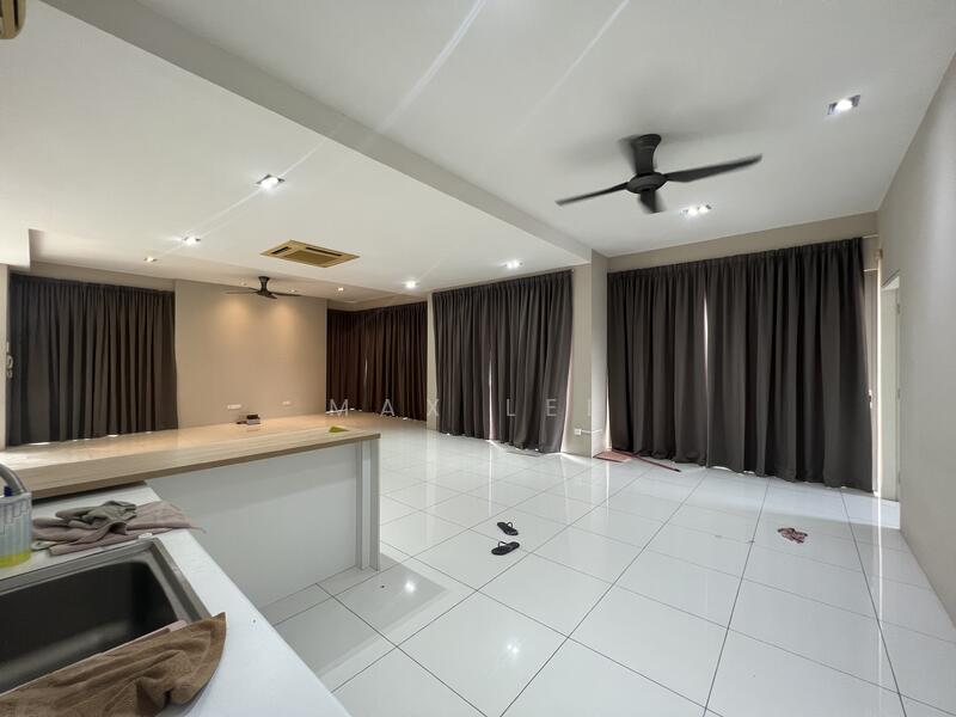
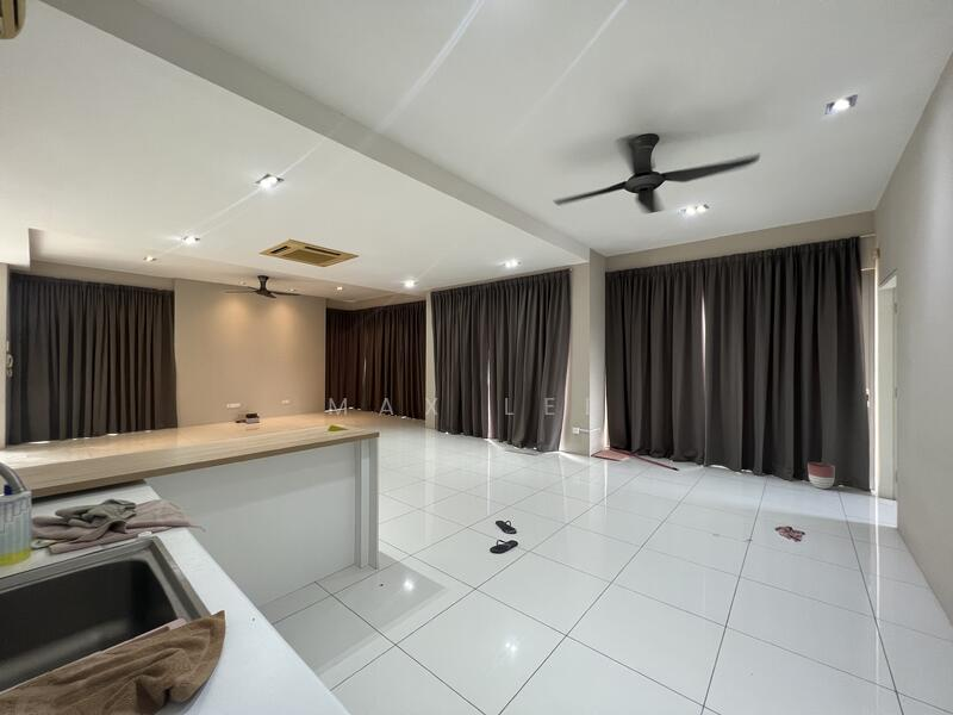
+ planter (821, 475)
